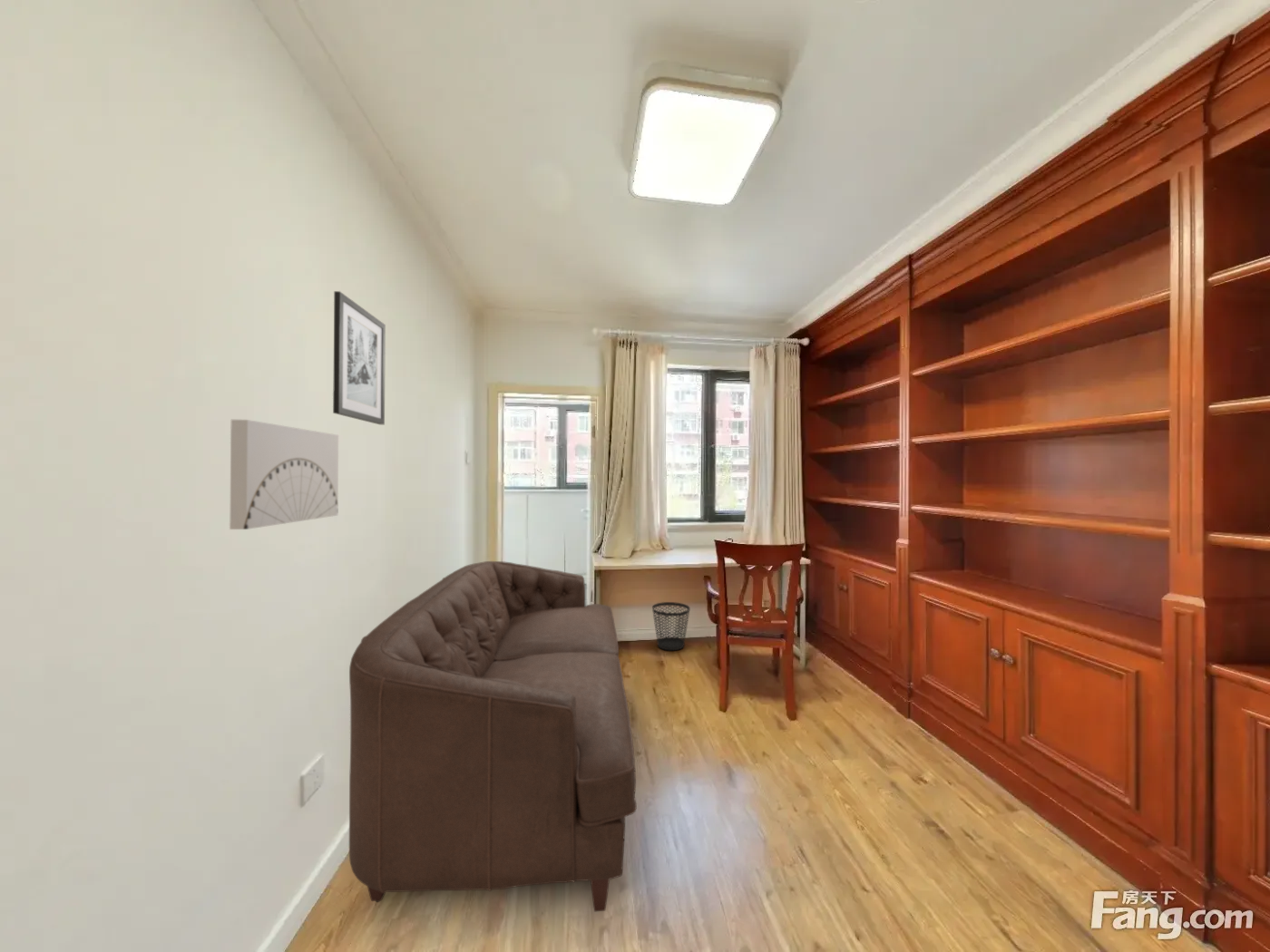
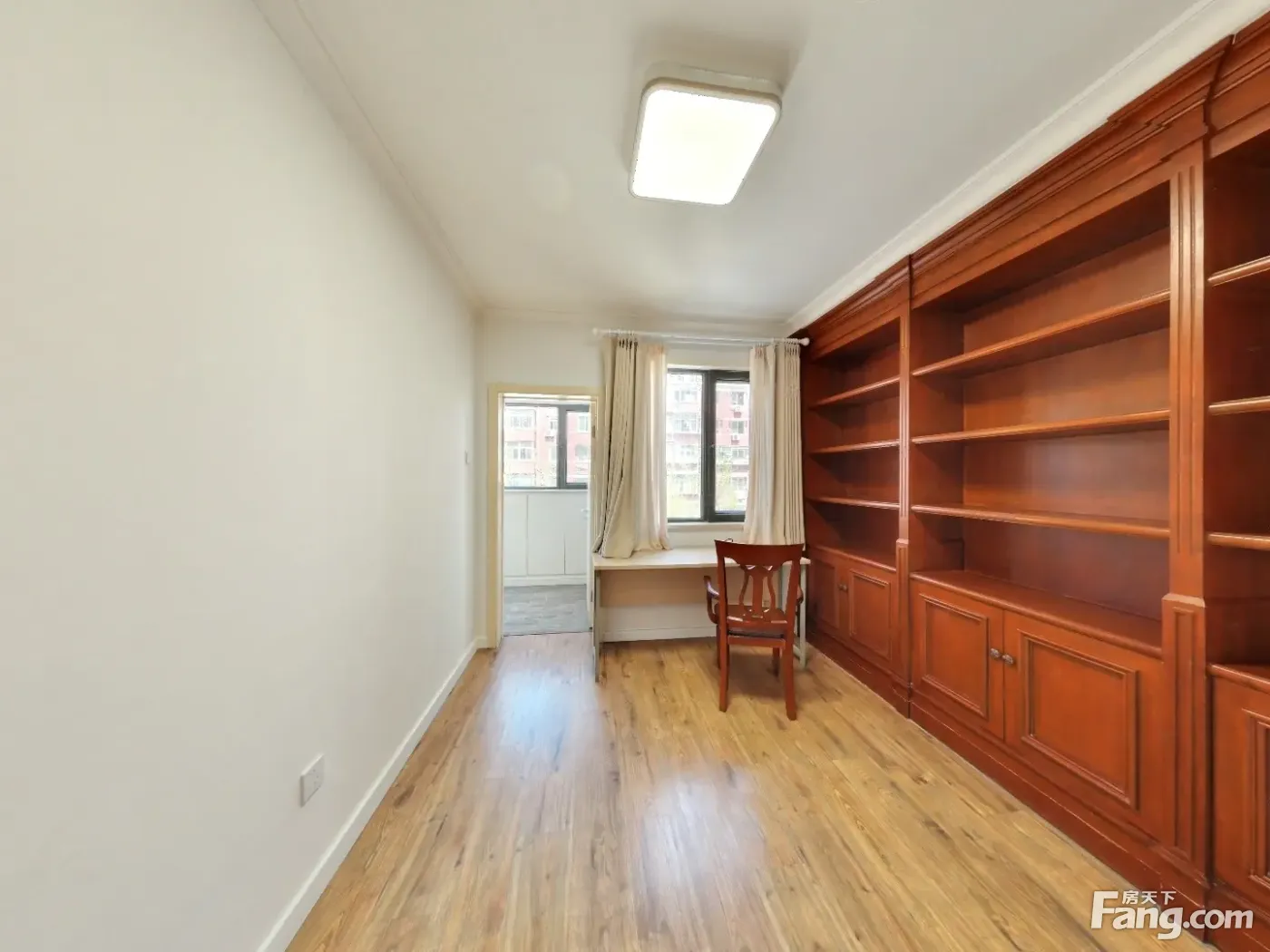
- wastebasket (670, 627)
- sofa (524, 669)
- wall art (361, 364)
- wall art (292, 474)
